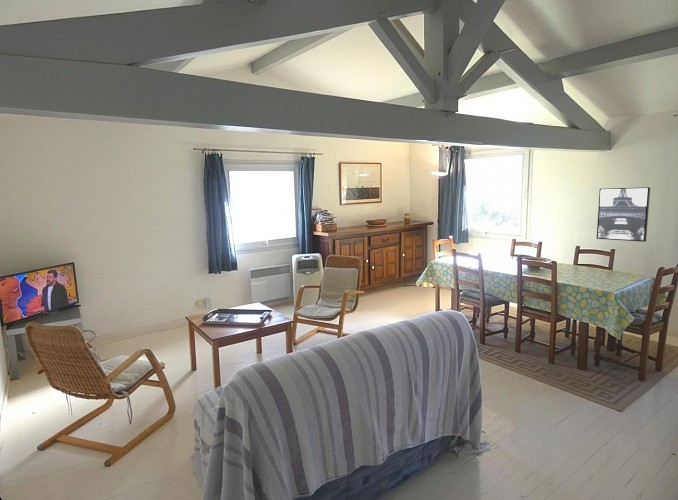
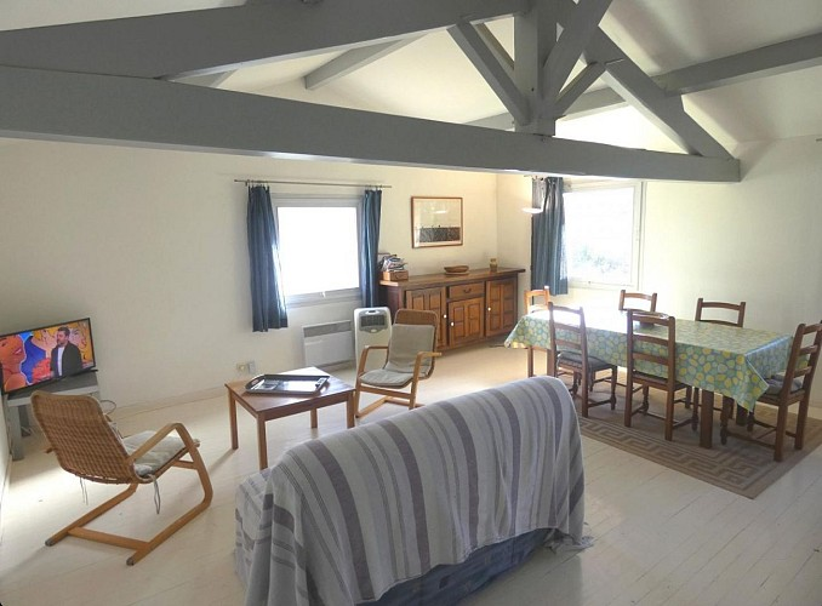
- wall art (622, 214)
